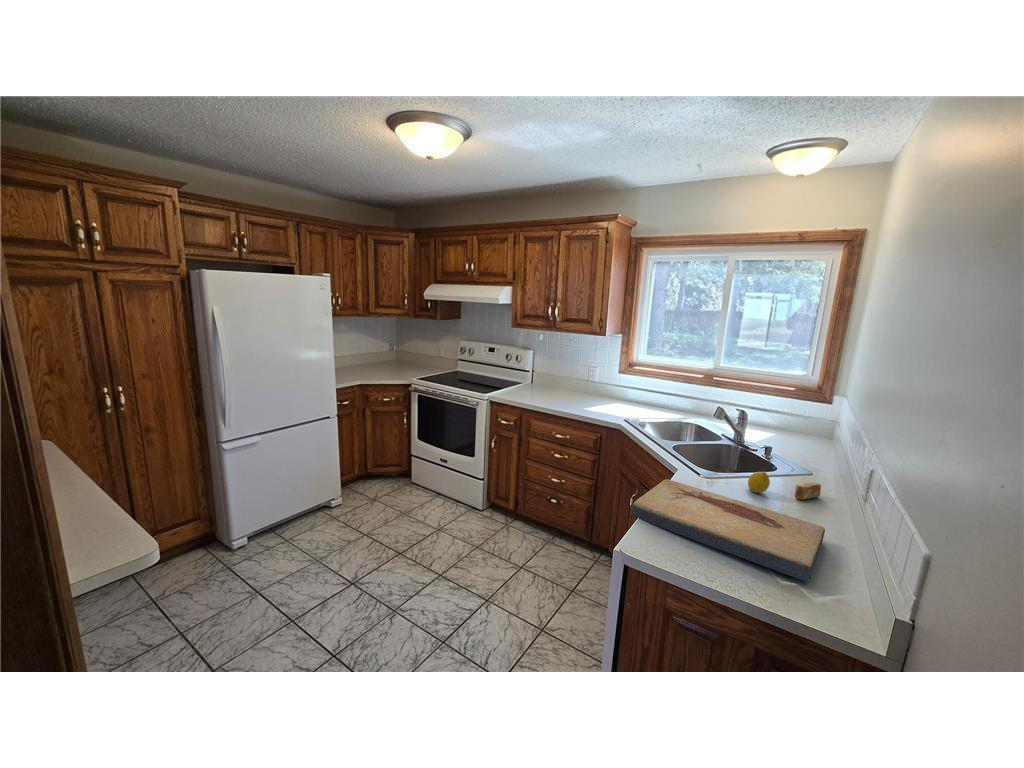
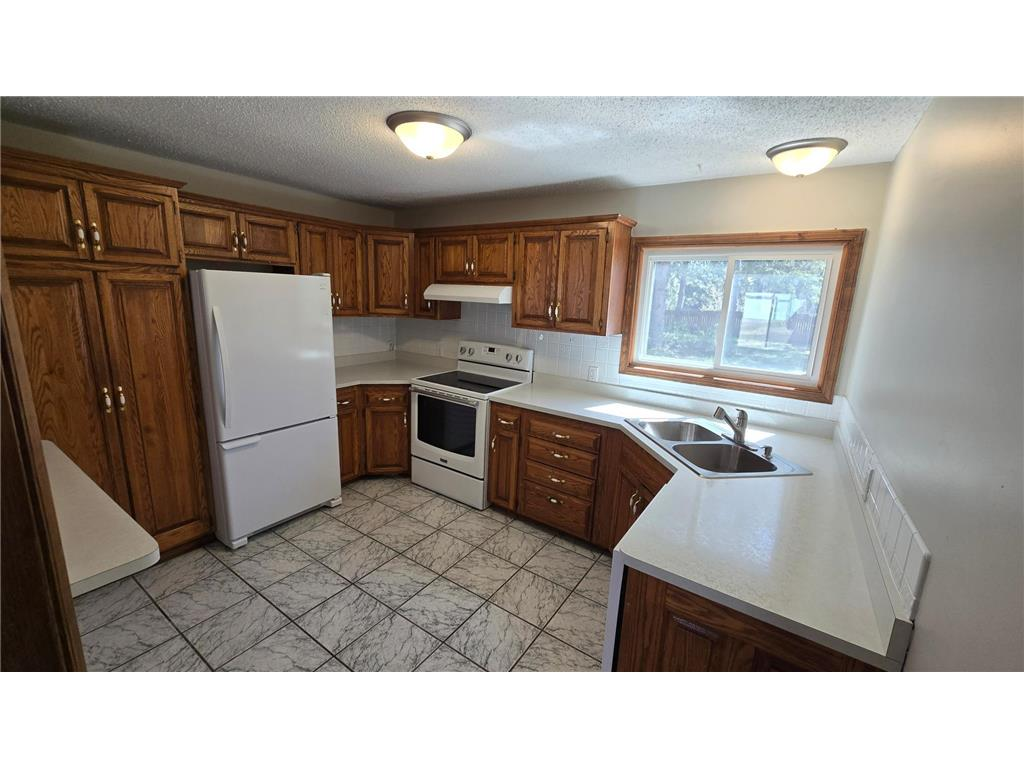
- fruit (758, 481)
- fish fossil (723, 520)
- soap bar (807, 490)
